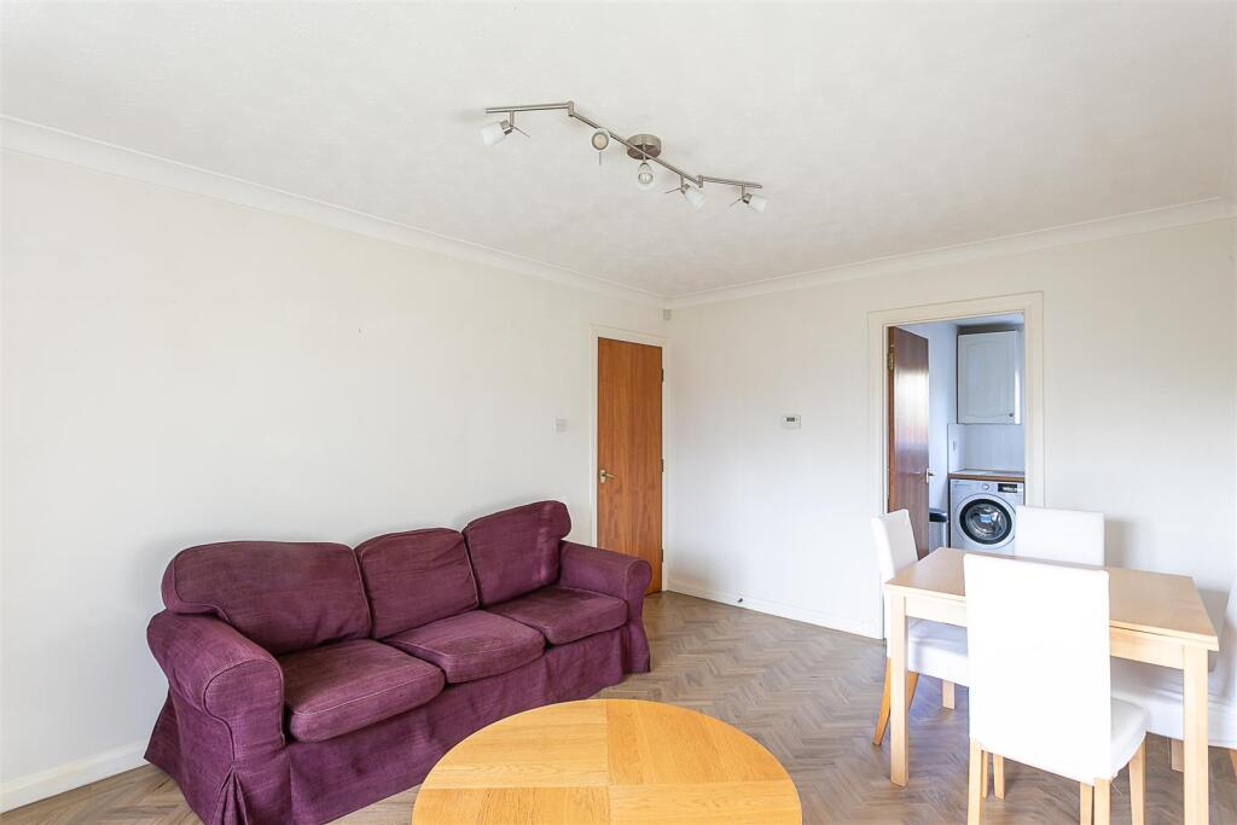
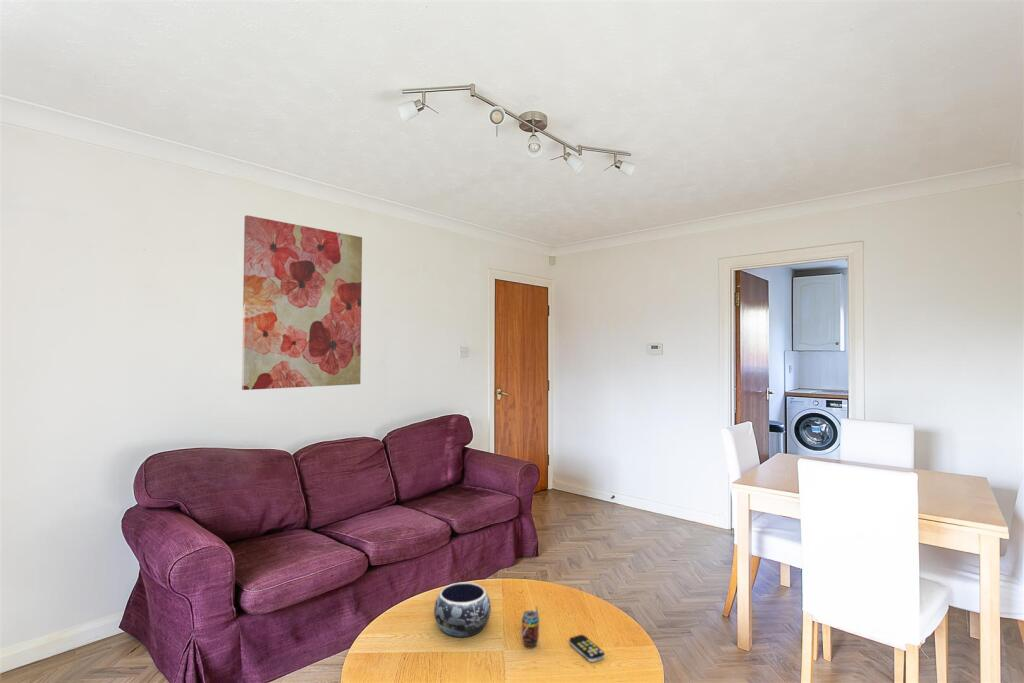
+ beverage can (530, 626)
+ remote control (586, 647)
+ wall art (307, 306)
+ decorative bowl (462, 608)
